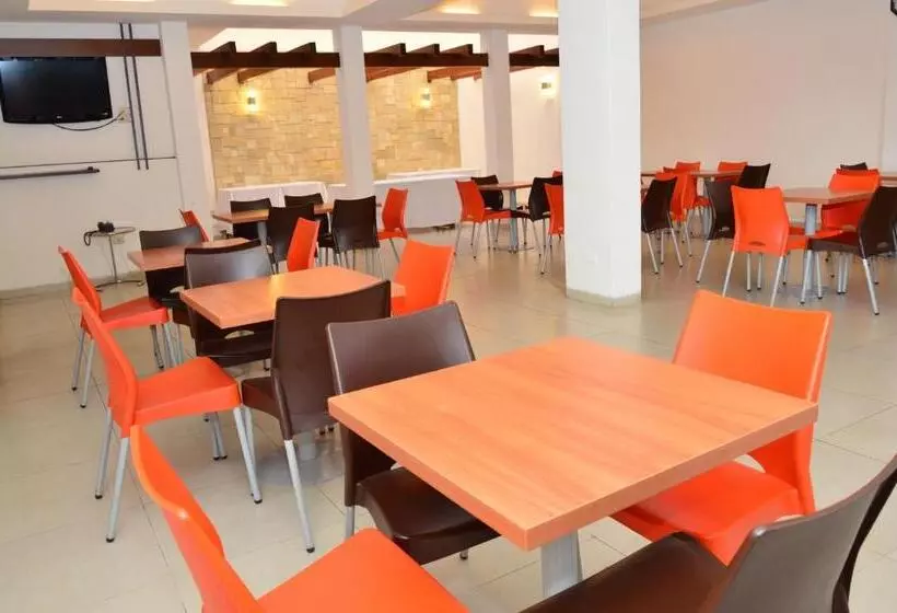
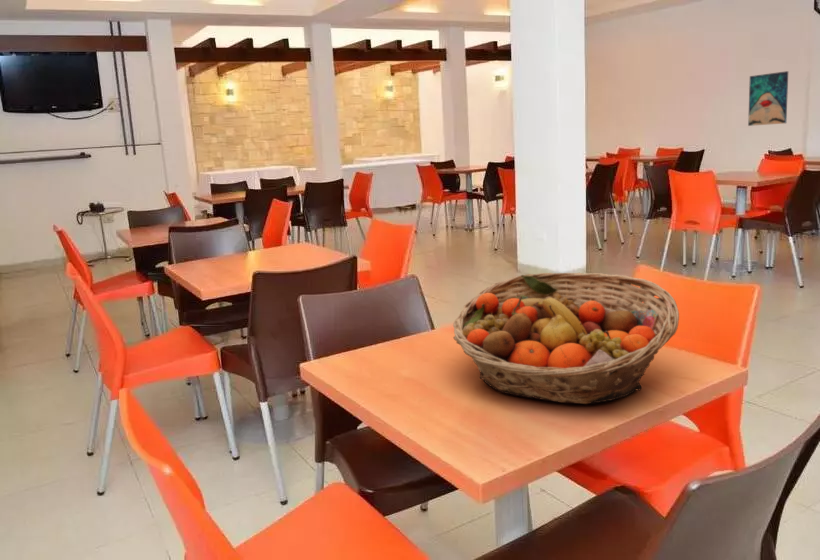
+ wall art (767, 99)
+ fruit basket (560, 333)
